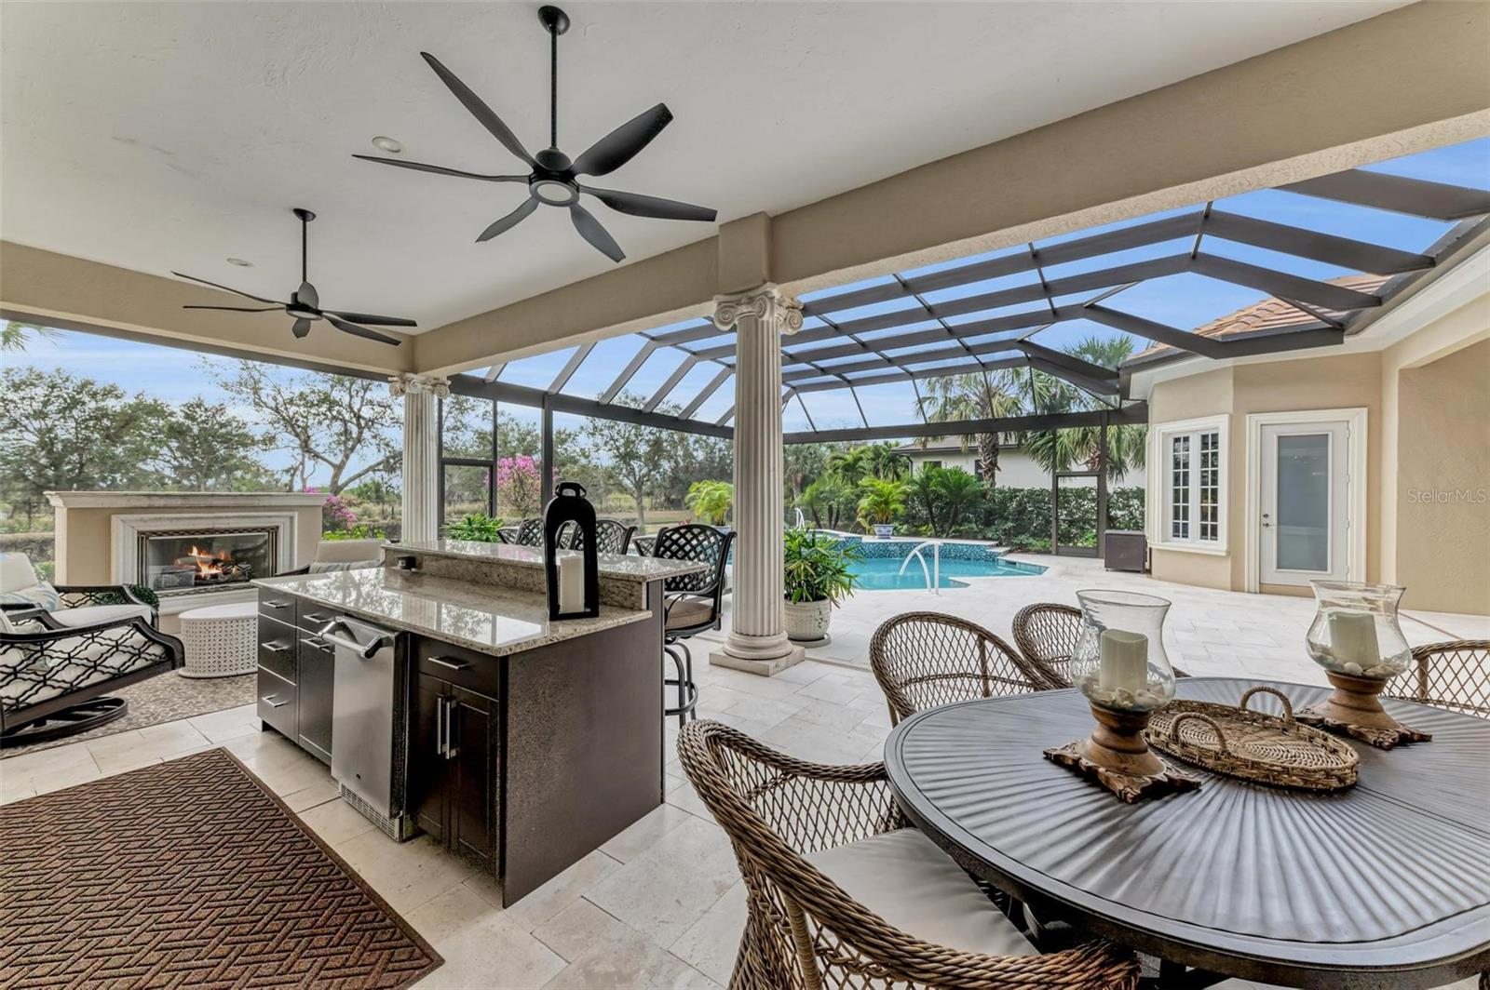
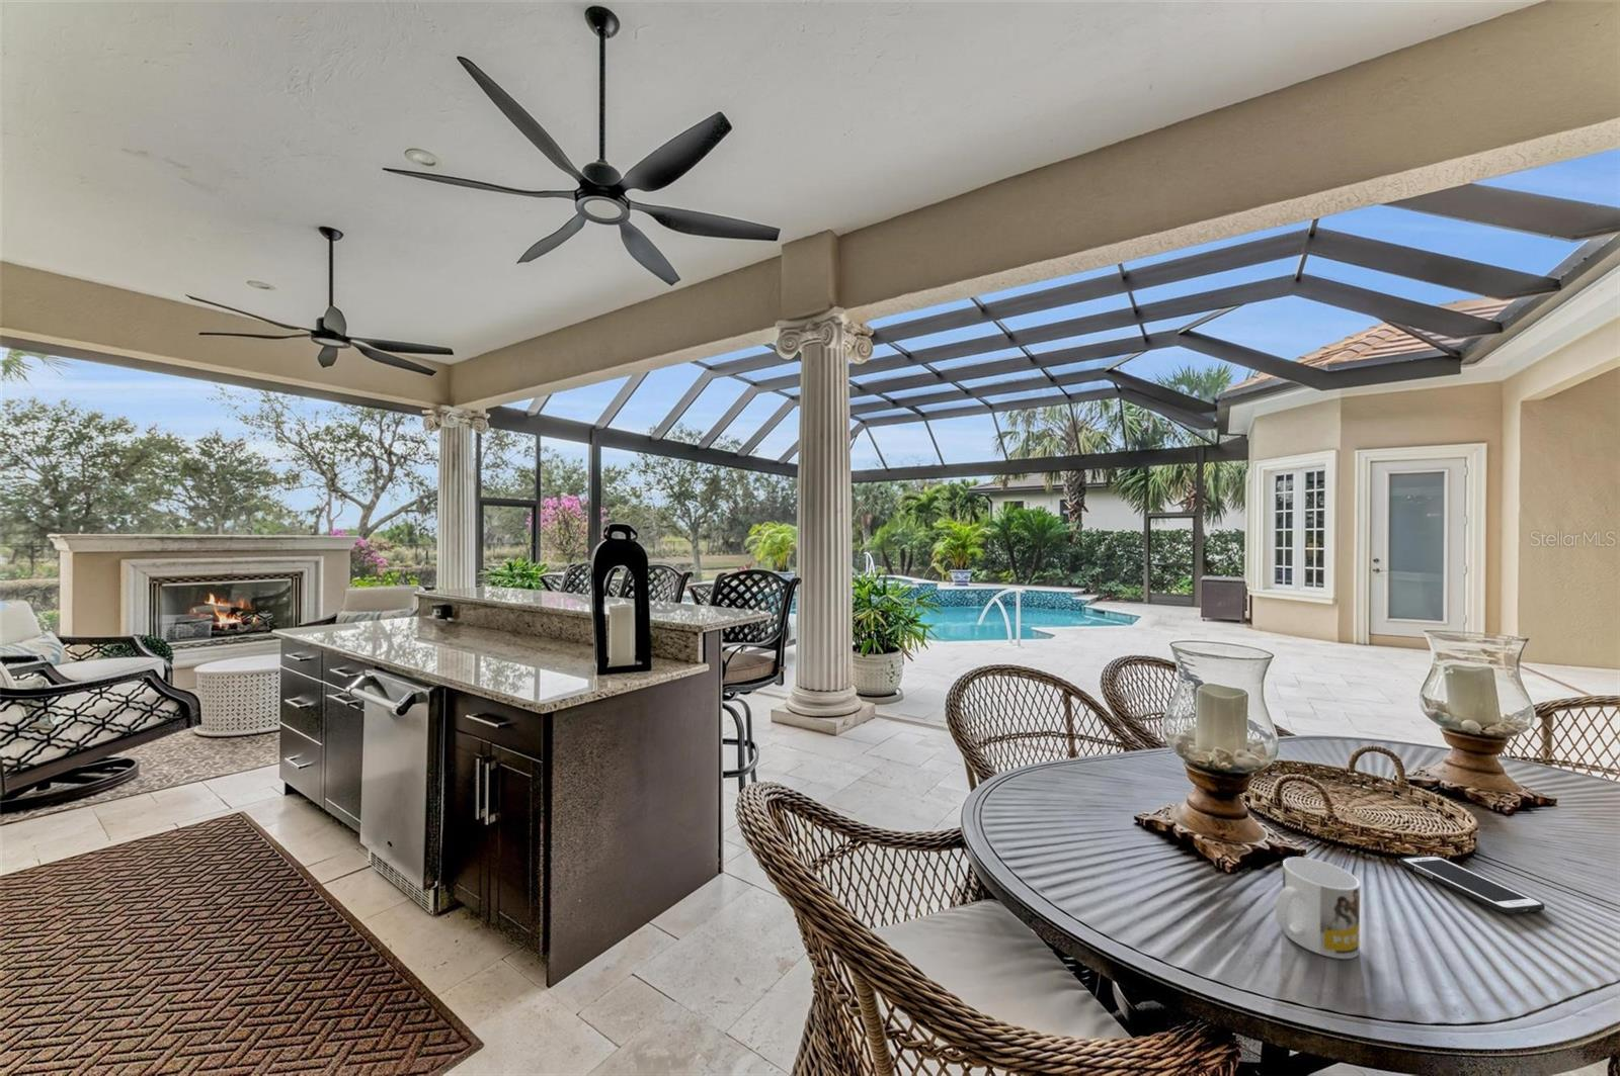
+ mug (1309, 907)
+ cell phone (1467, 881)
